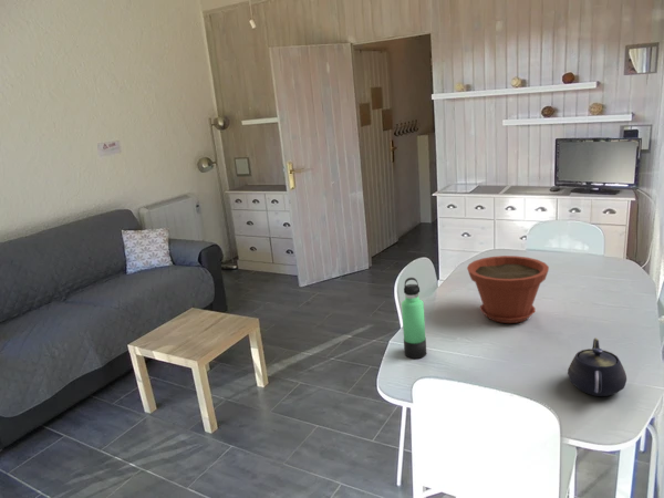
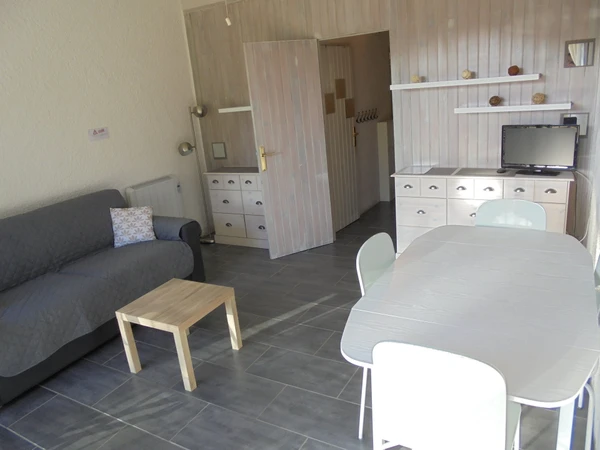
- thermos bottle (413, 315)
- teapot (596, 366)
- plant pot (507, 291)
